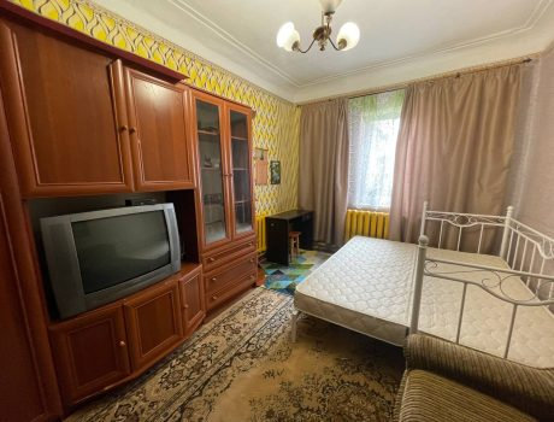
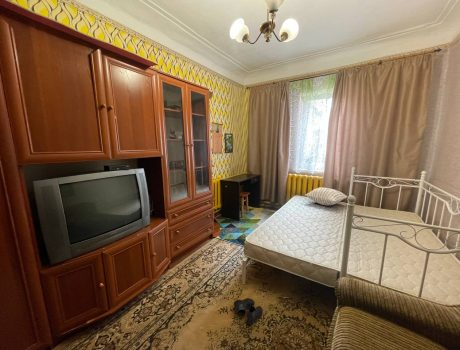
+ boots (246, 305)
+ pillow (326, 196)
